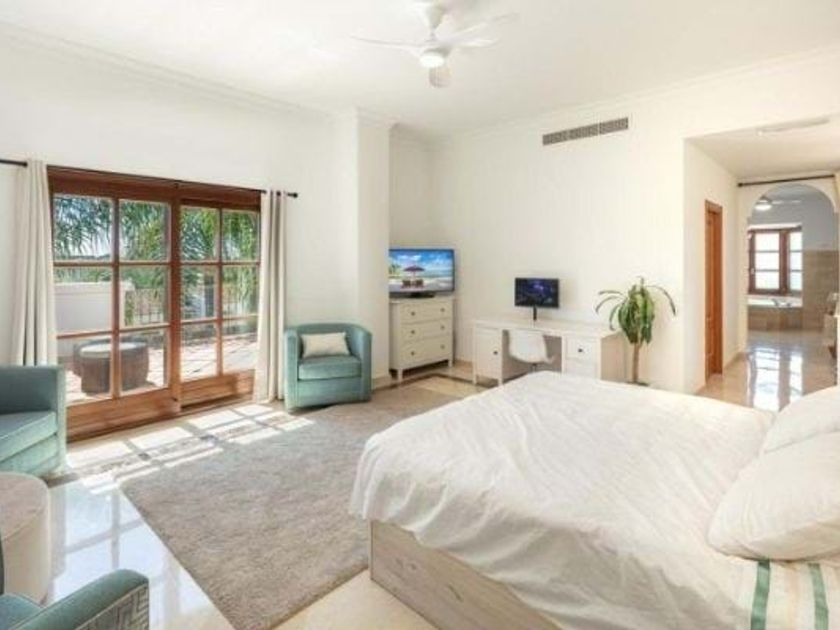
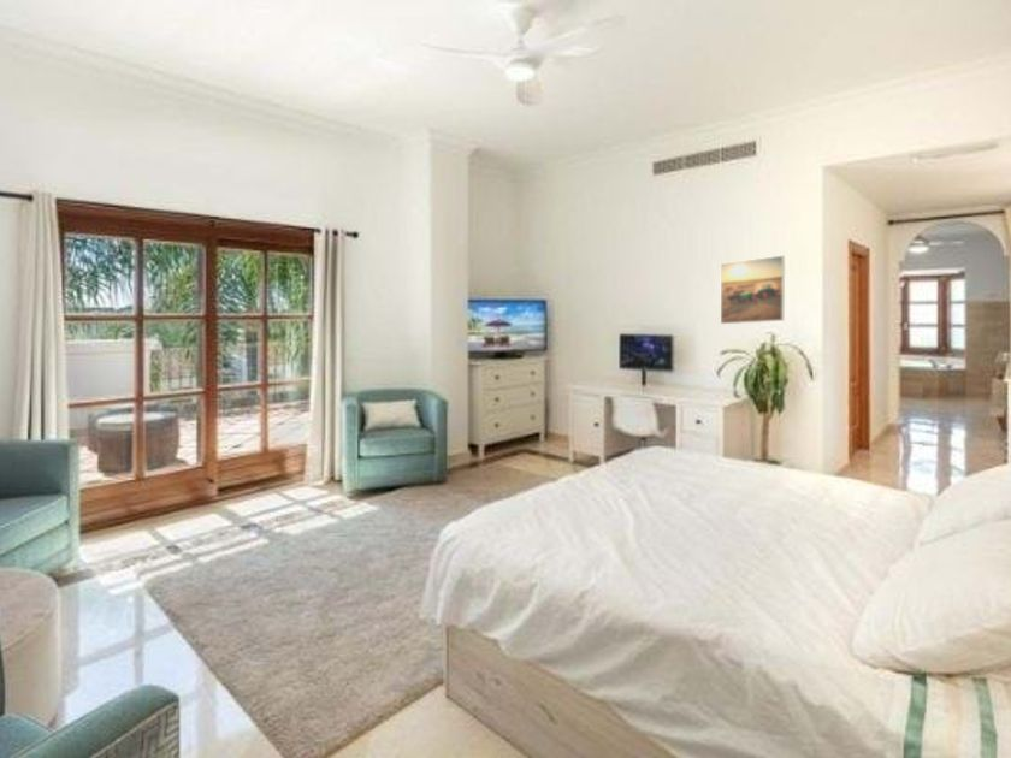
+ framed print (751, 291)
